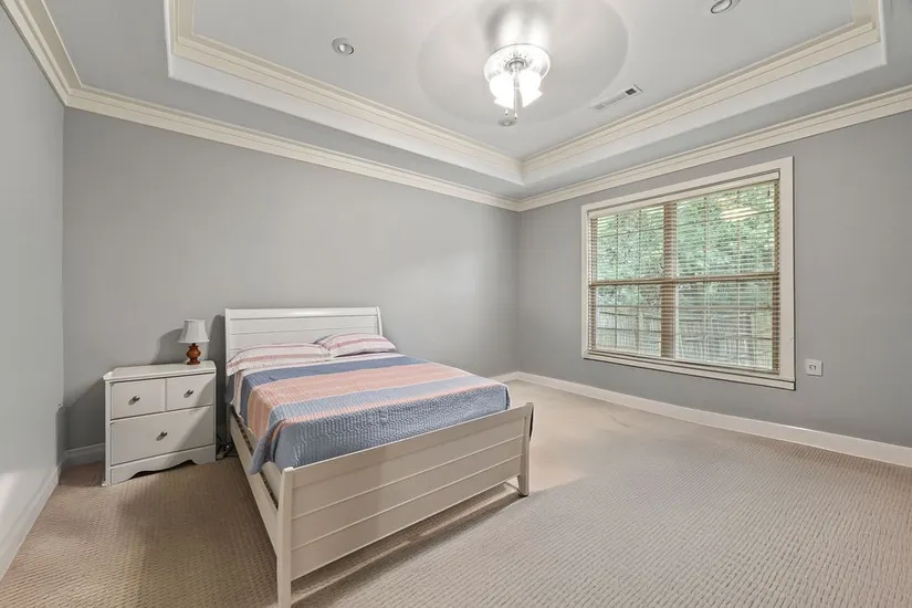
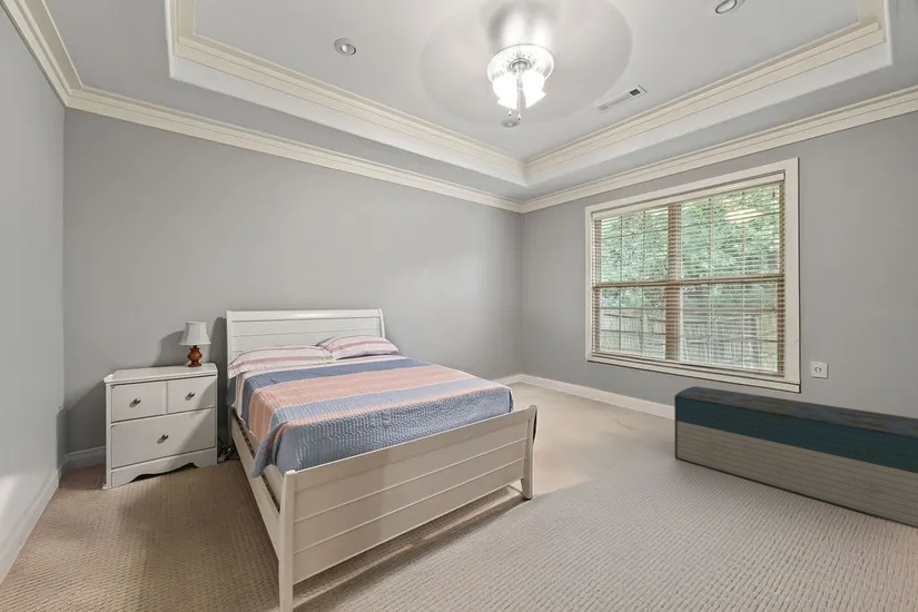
+ storage bench (801, 431)
